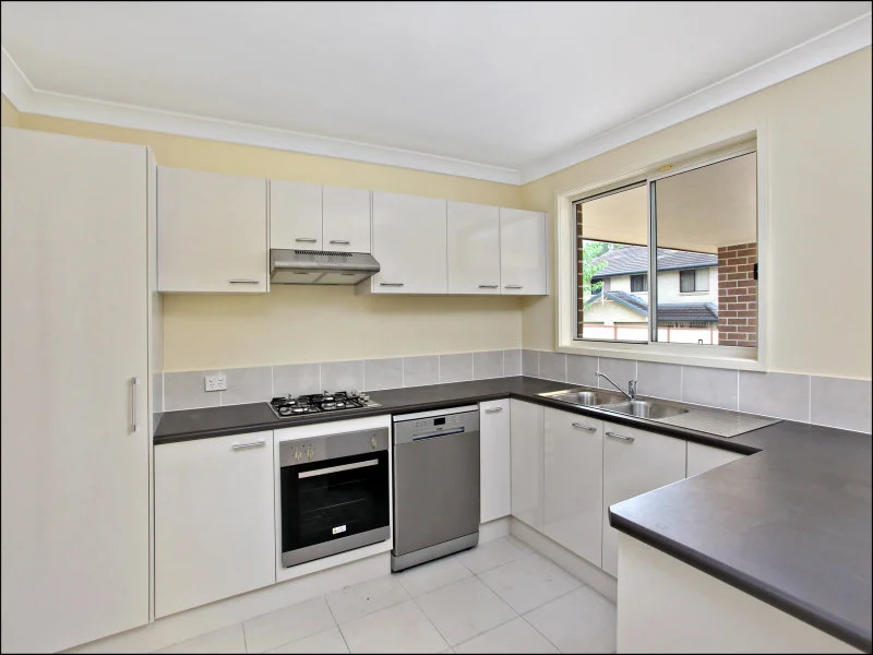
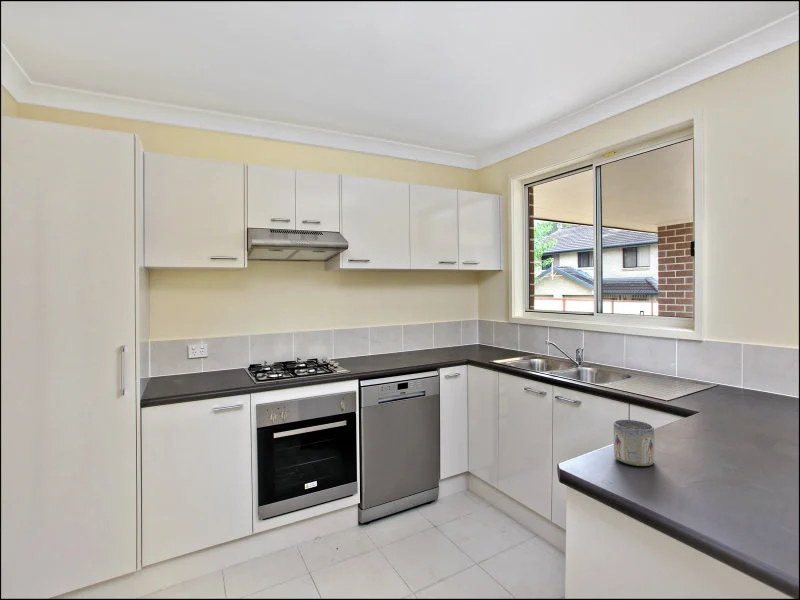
+ mug (633, 439)
